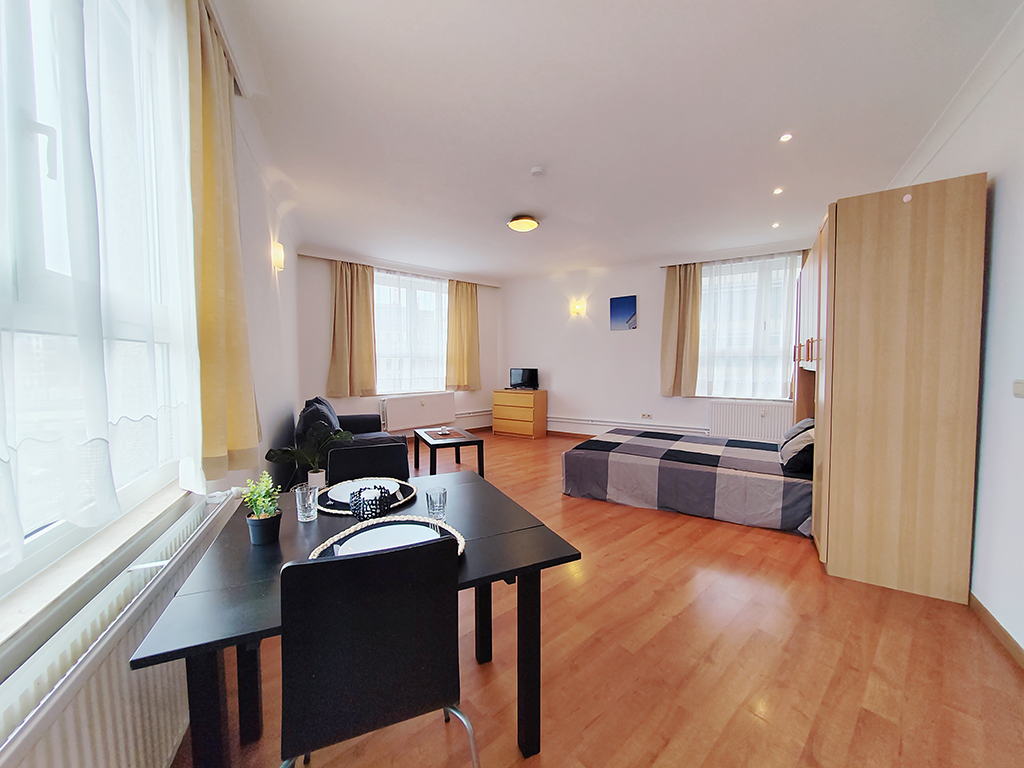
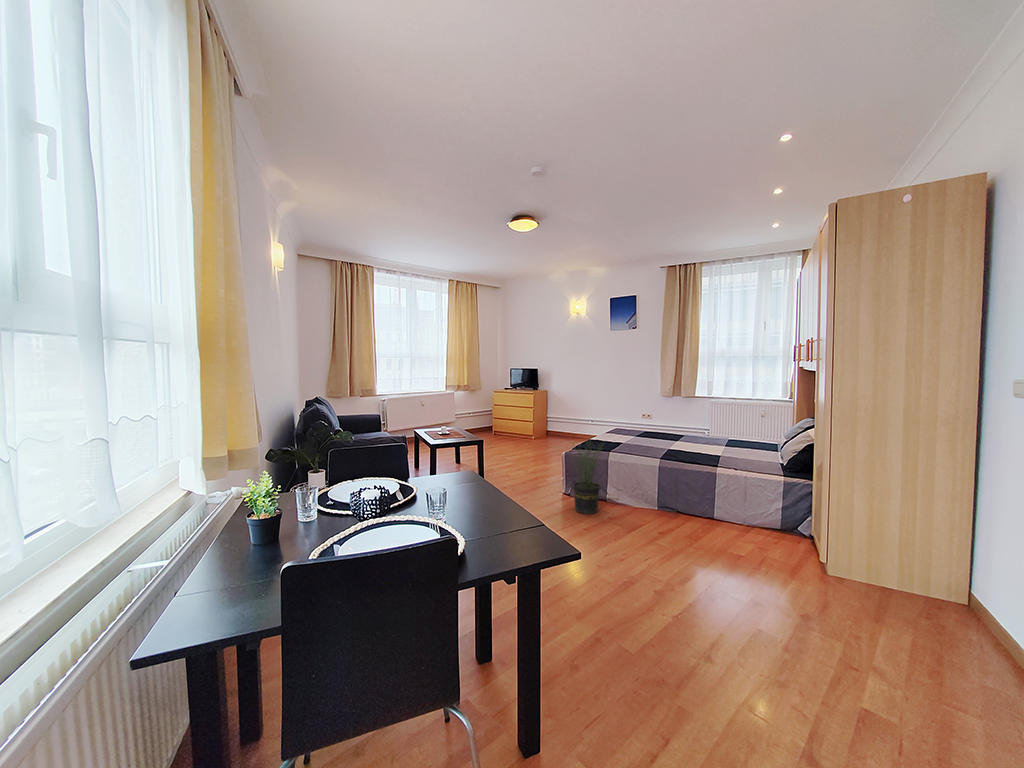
+ potted plant (586, 472)
